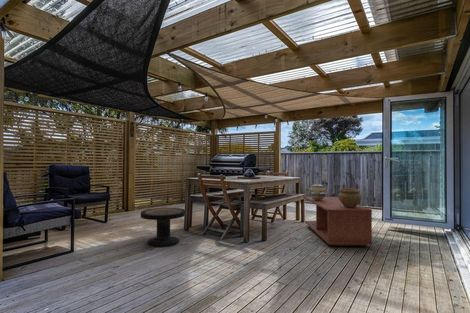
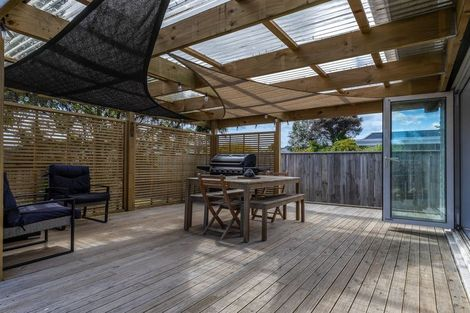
- ceramic pot (349, 197)
- side table (163, 226)
- decorative sphere (317, 191)
- coffee table (333, 218)
